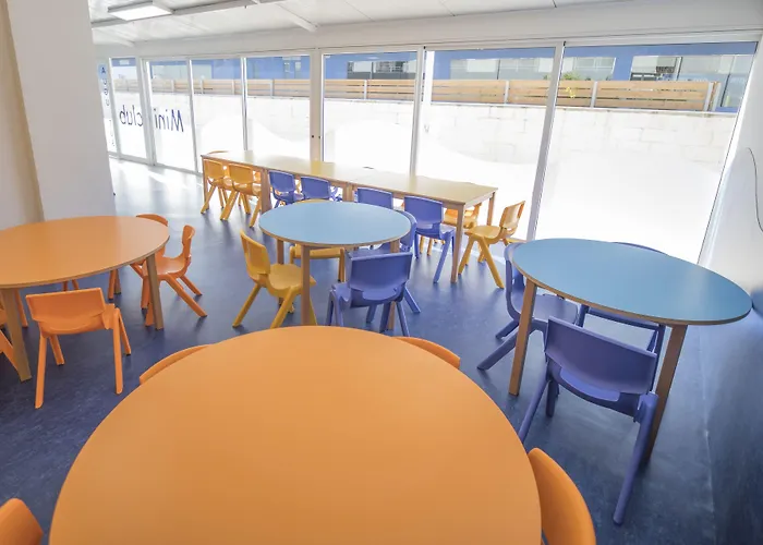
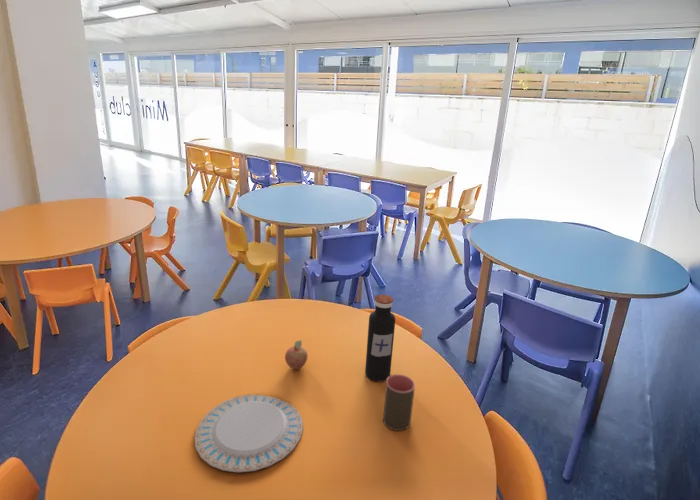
+ water bottle (380, 337)
+ cup (398, 402)
+ chinaware (250, 426)
+ fruit (296, 355)
